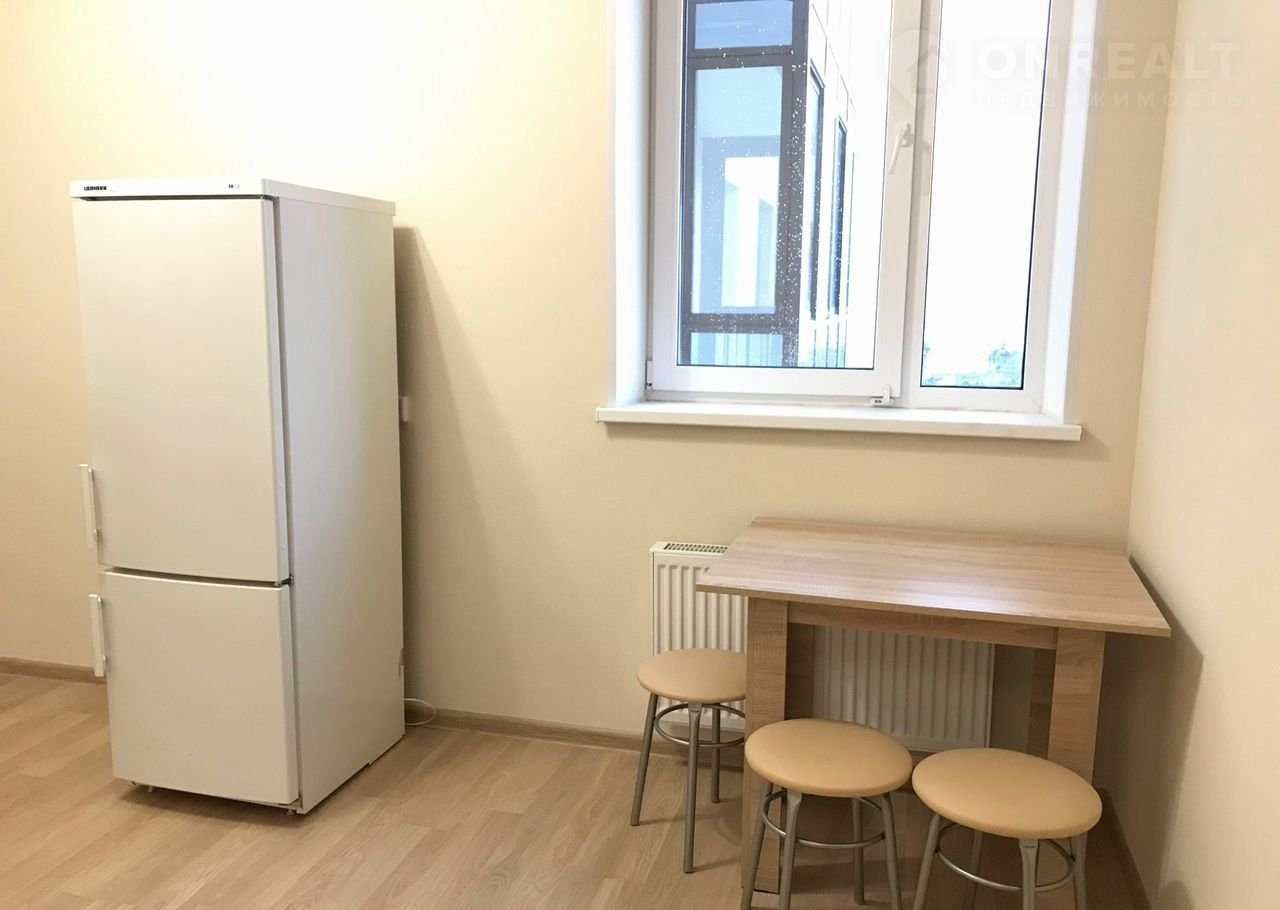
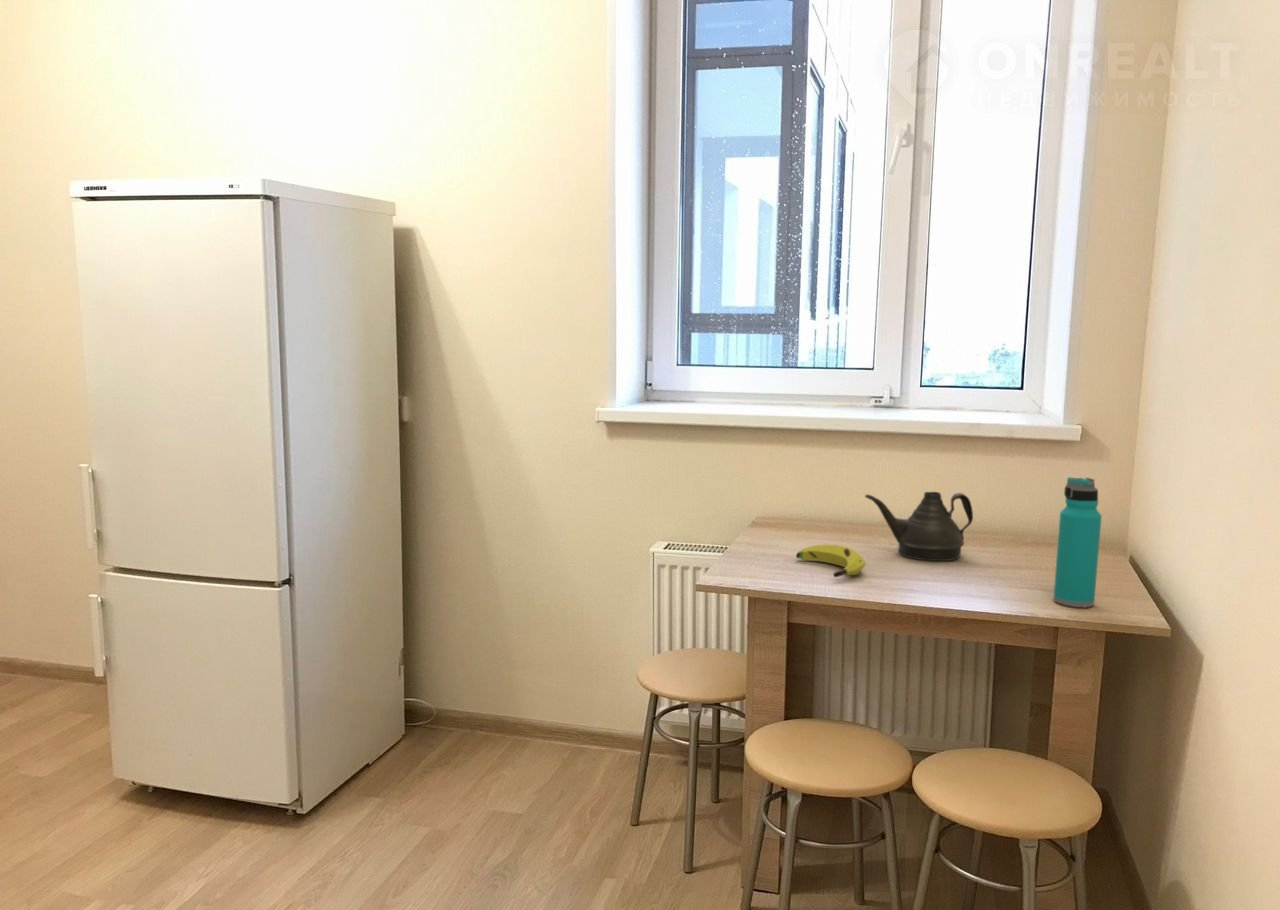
+ teapot (917, 522)
+ banana (826, 558)
+ water bottle (1078, 540)
